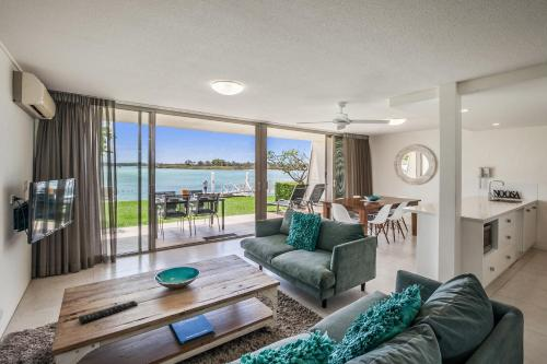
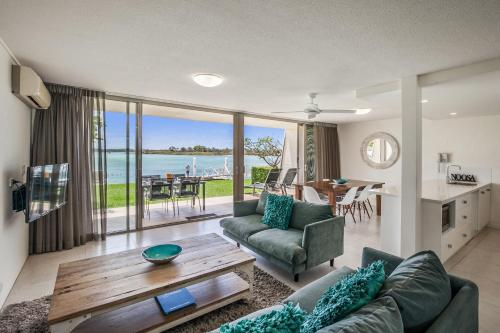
- remote control (109, 310)
